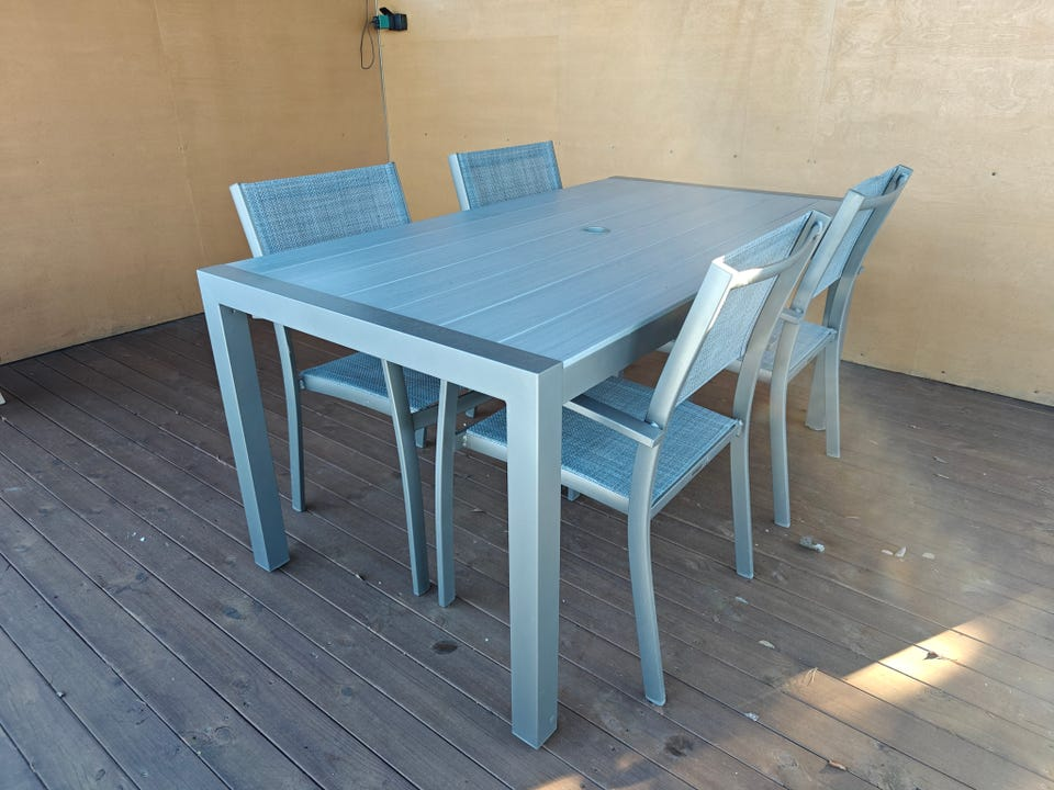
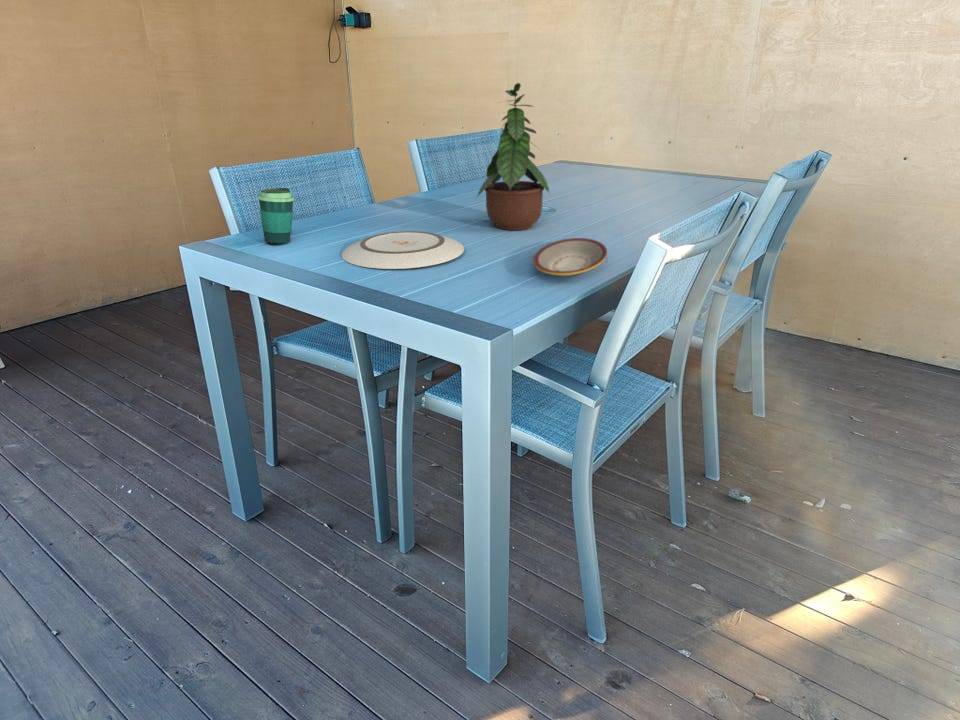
+ plate (403, 246)
+ potted plant (512, 157)
+ cup (278, 216)
+ plate (570, 259)
